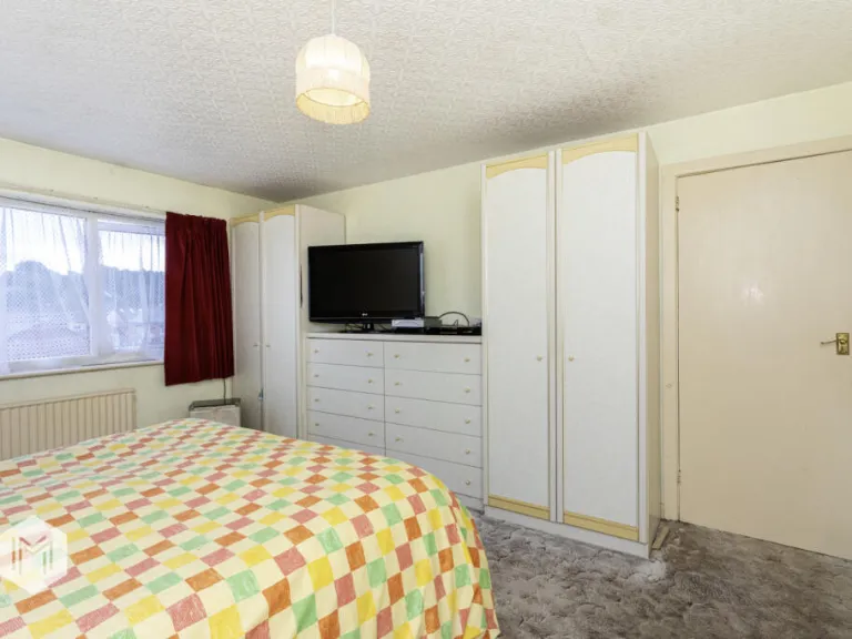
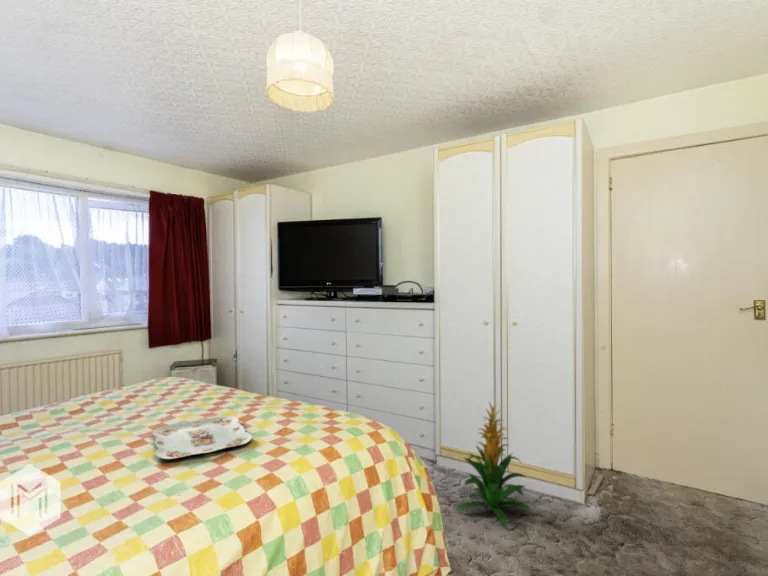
+ indoor plant (491, 455)
+ serving tray (201, 435)
